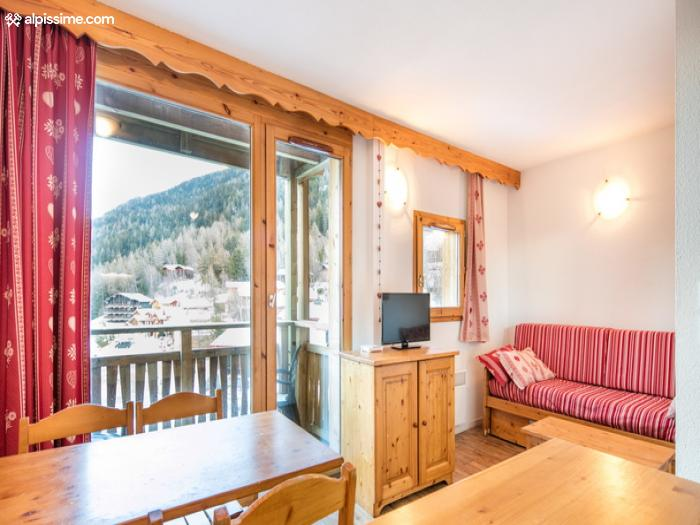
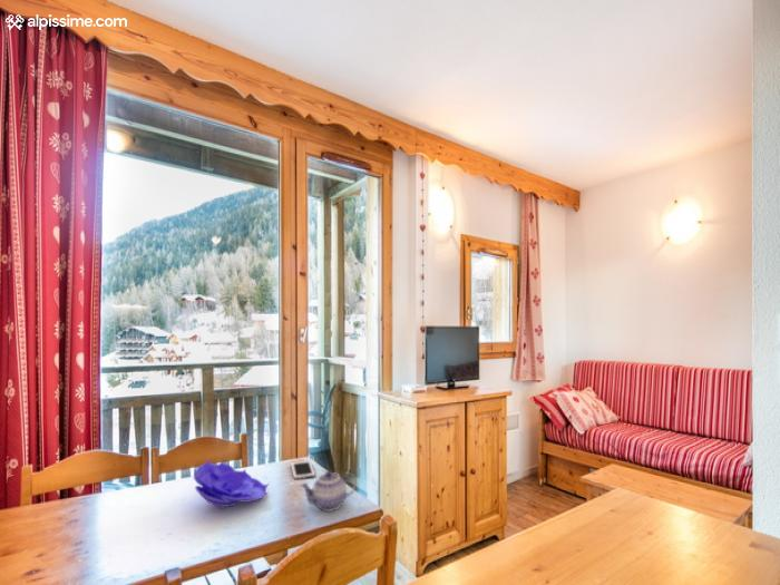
+ teapot (329, 488)
+ cell phone (302, 469)
+ decorative bowl (230, 482)
